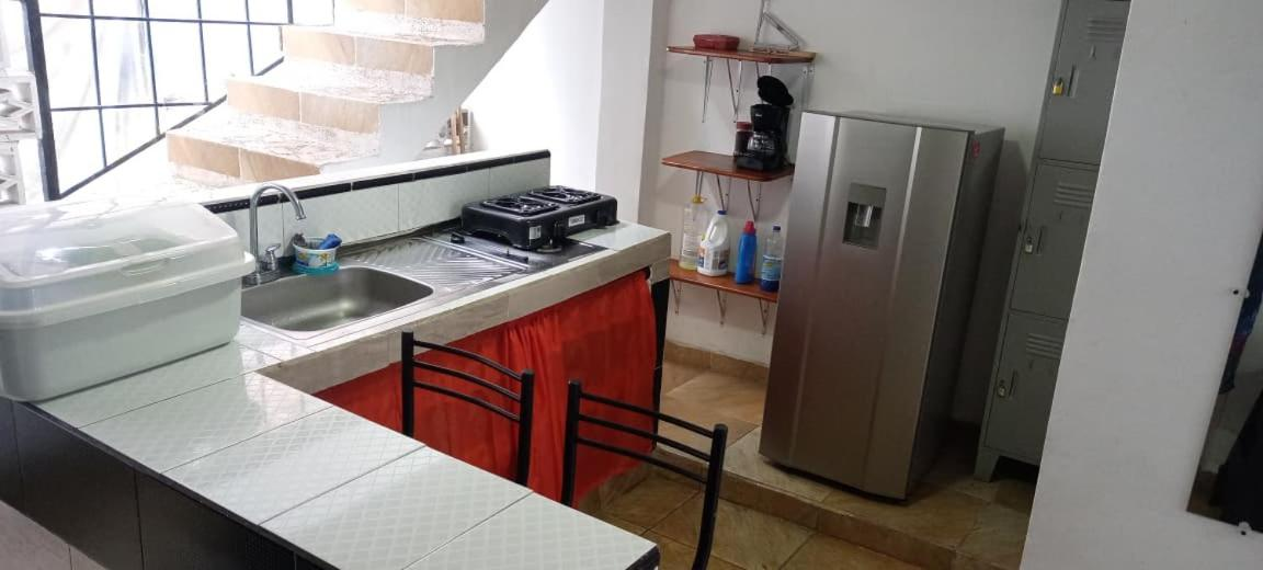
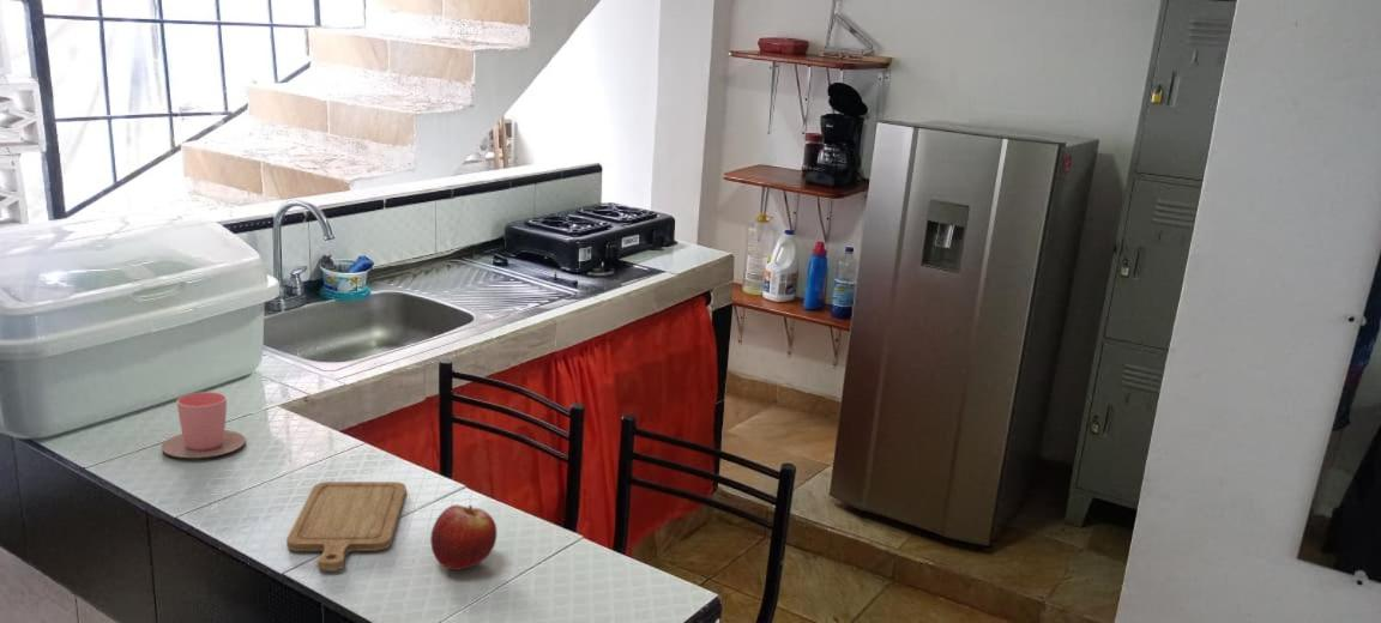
+ chopping board (346, 521)
+ fruit (463, 536)
+ cup (203, 422)
